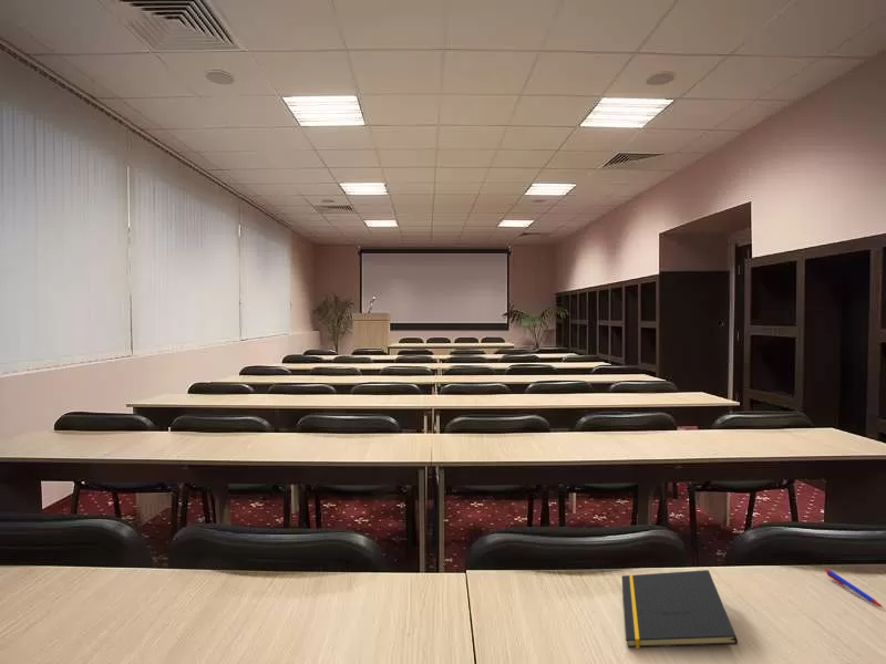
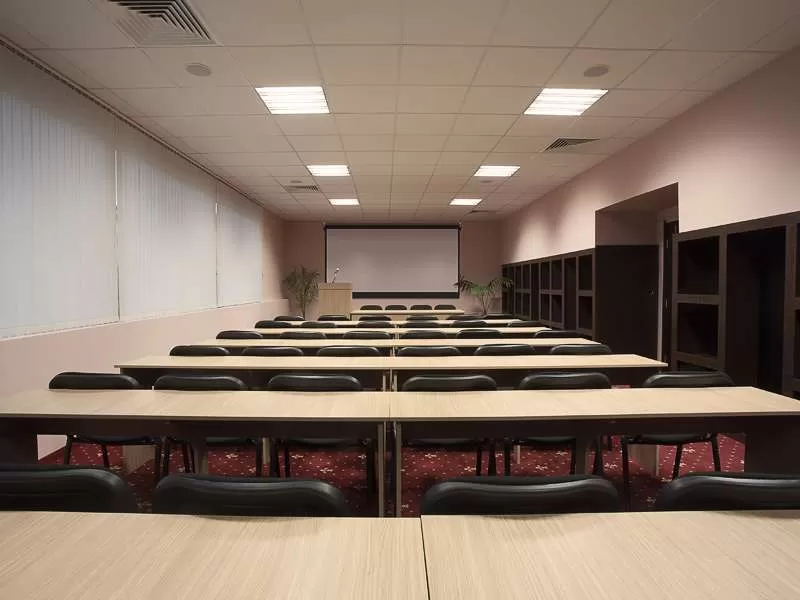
- pen (852, 587)
- notepad (671, 605)
